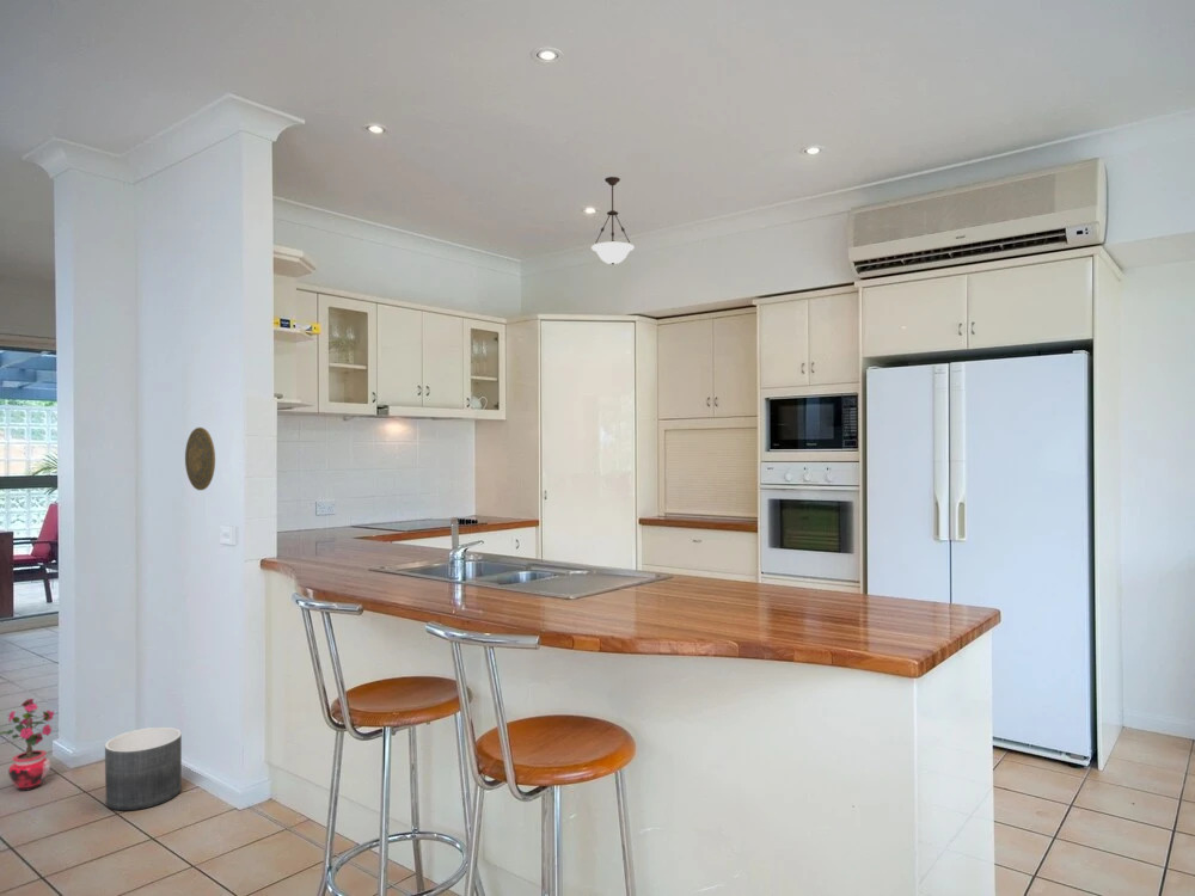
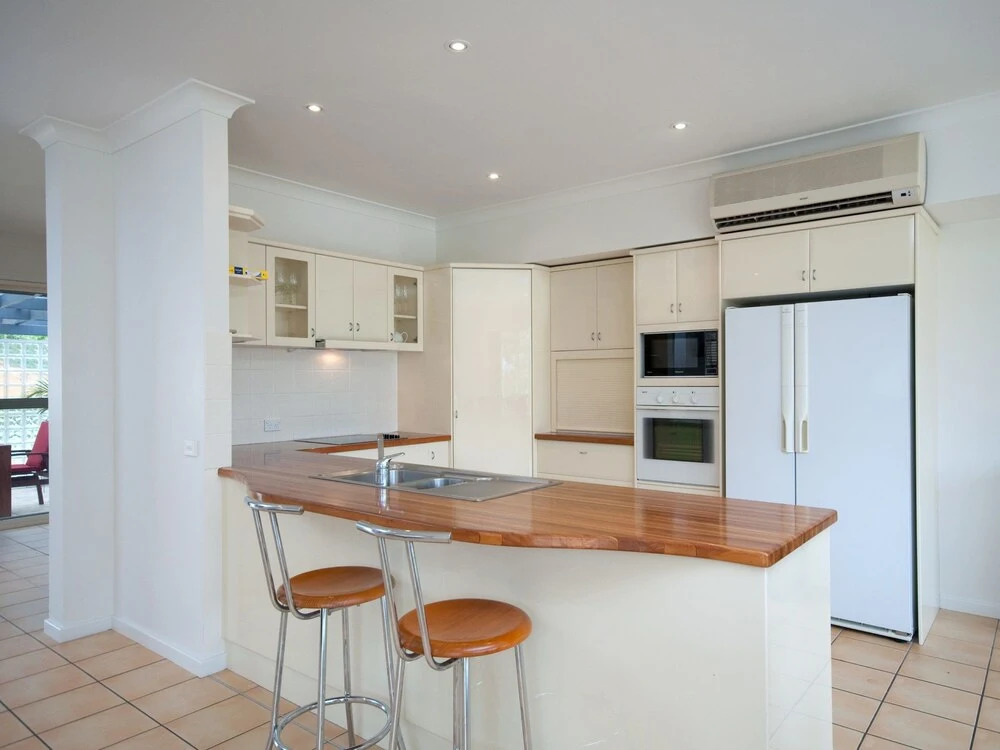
- potted plant (26, 742)
- decorative plate (197, 459)
- pendant light (612, 221)
- planter (143, 767)
